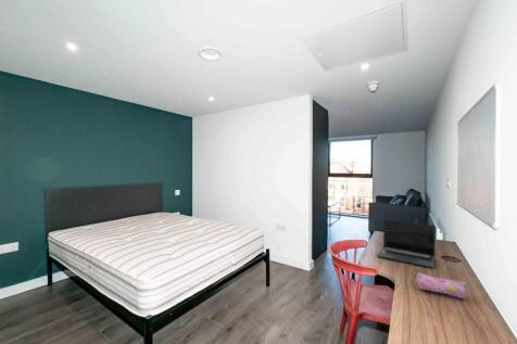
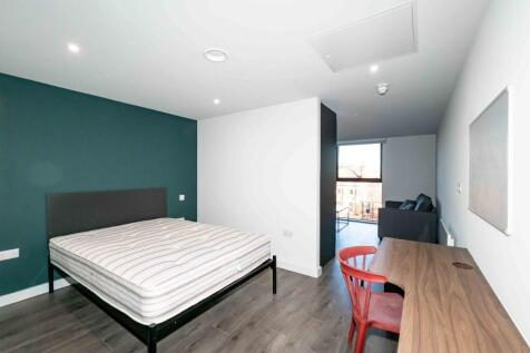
- pencil case (440, 284)
- laptop (405, 241)
